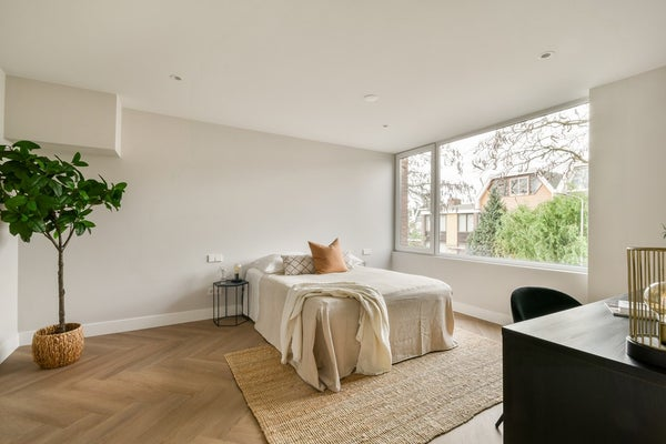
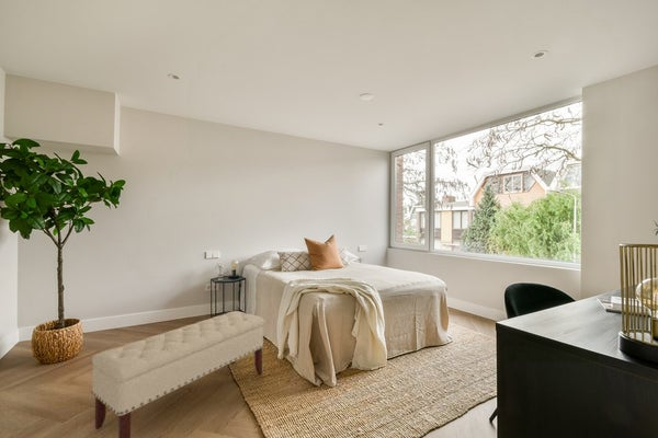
+ bench (191, 364)
